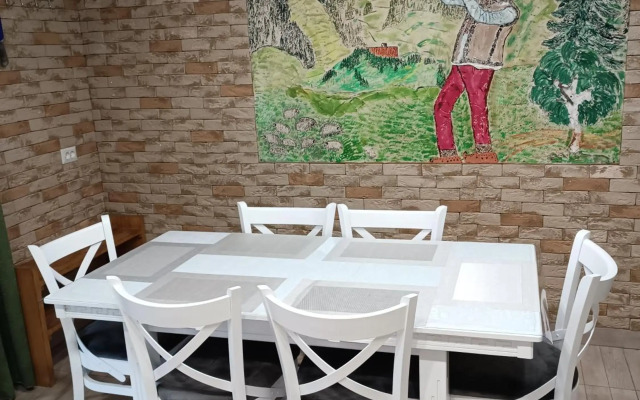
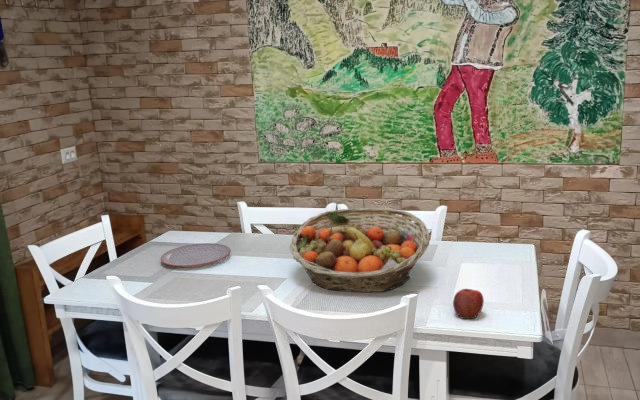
+ apple (468, 302)
+ fruit basket (359, 248)
+ plate (196, 256)
